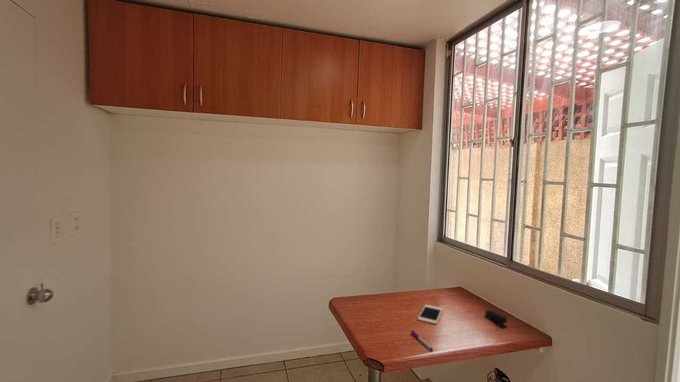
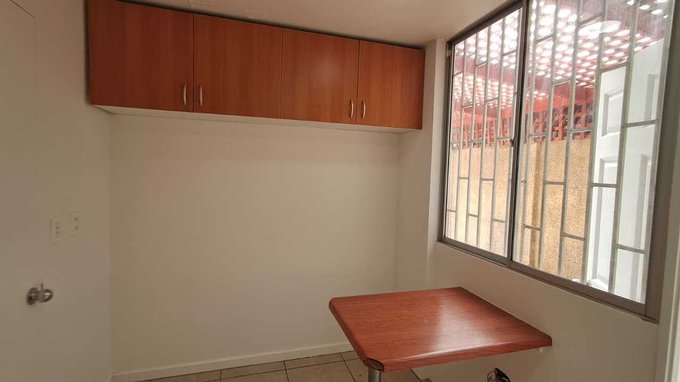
- pen (421, 340)
- stapler (495, 316)
- cell phone (430, 313)
